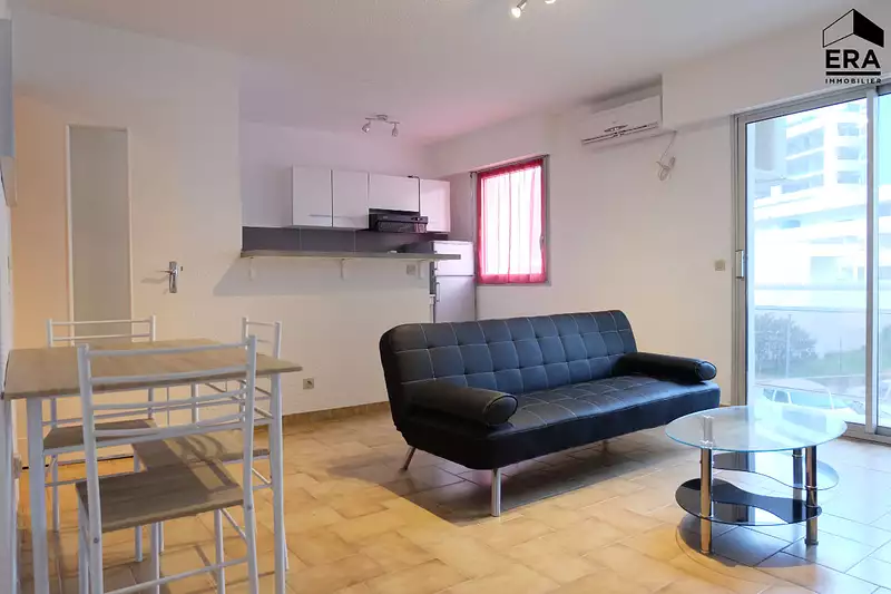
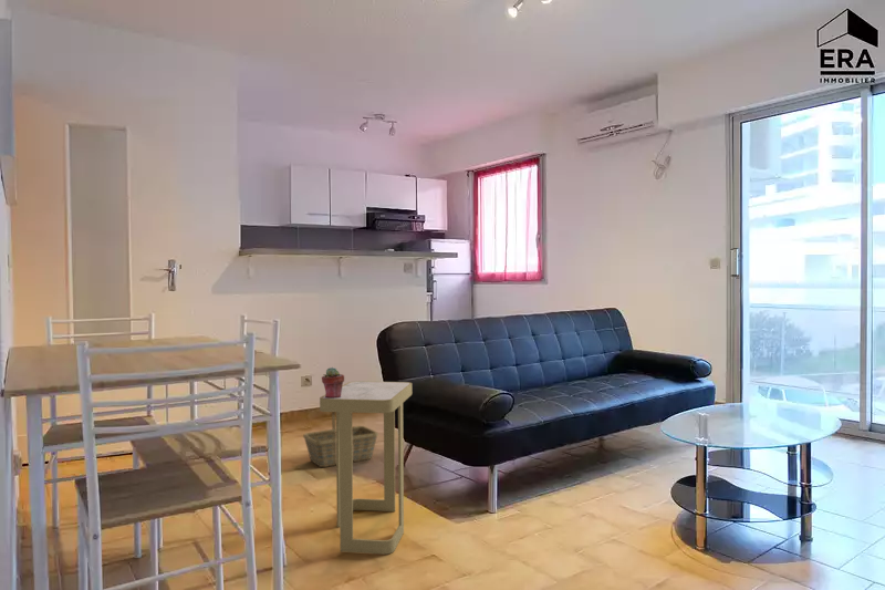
+ potted succulent (333, 381)
+ basket (335, 434)
+ side table (384, 459)
